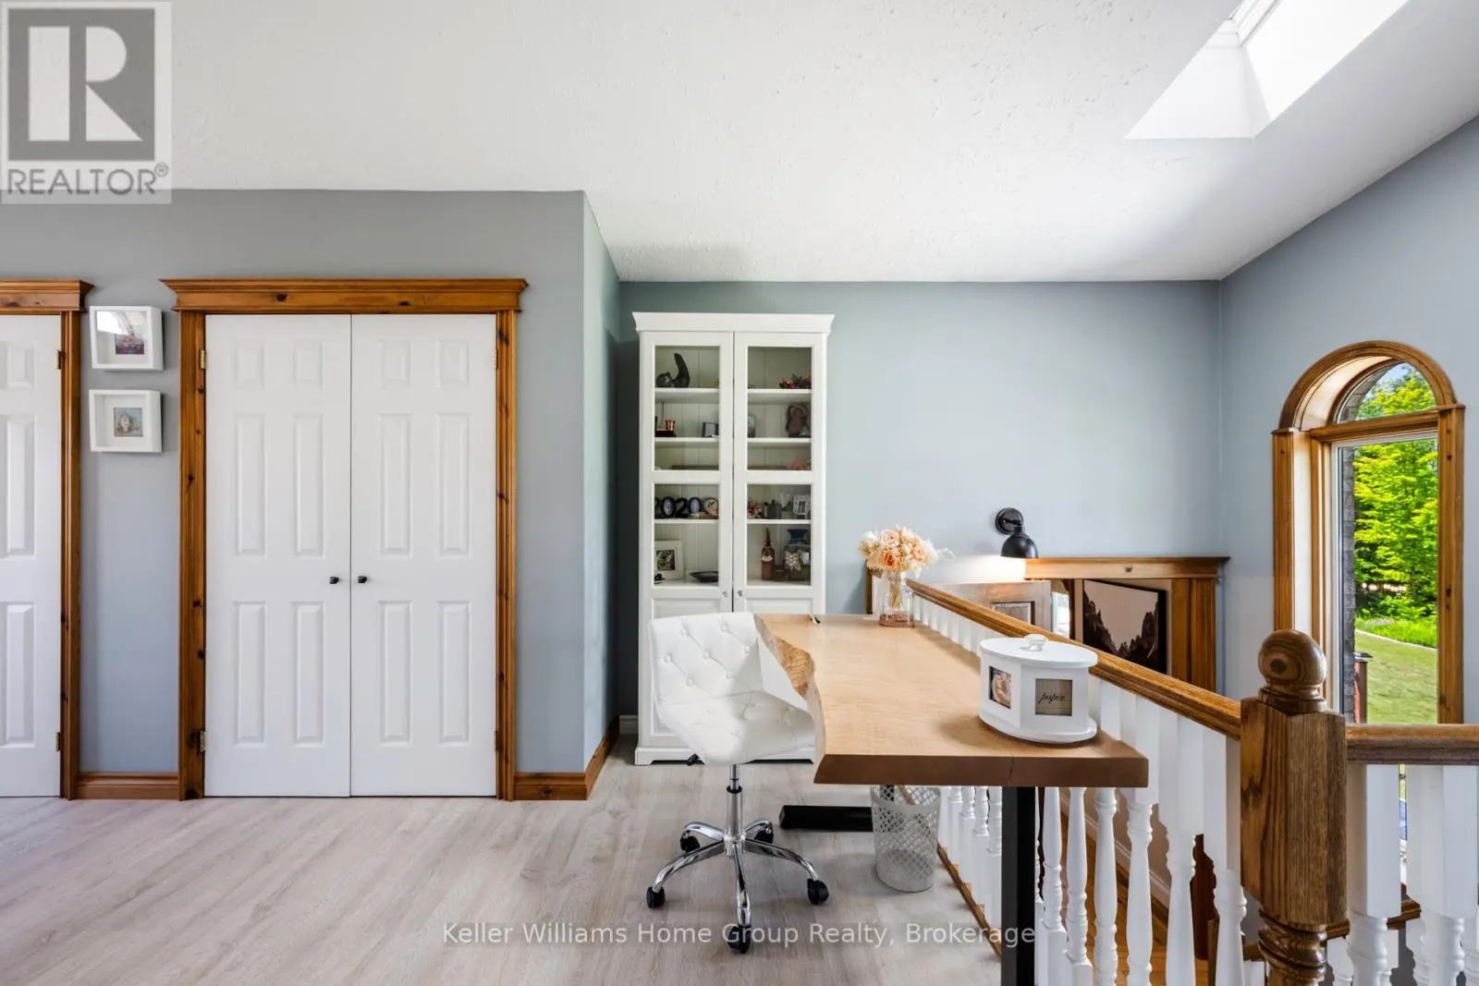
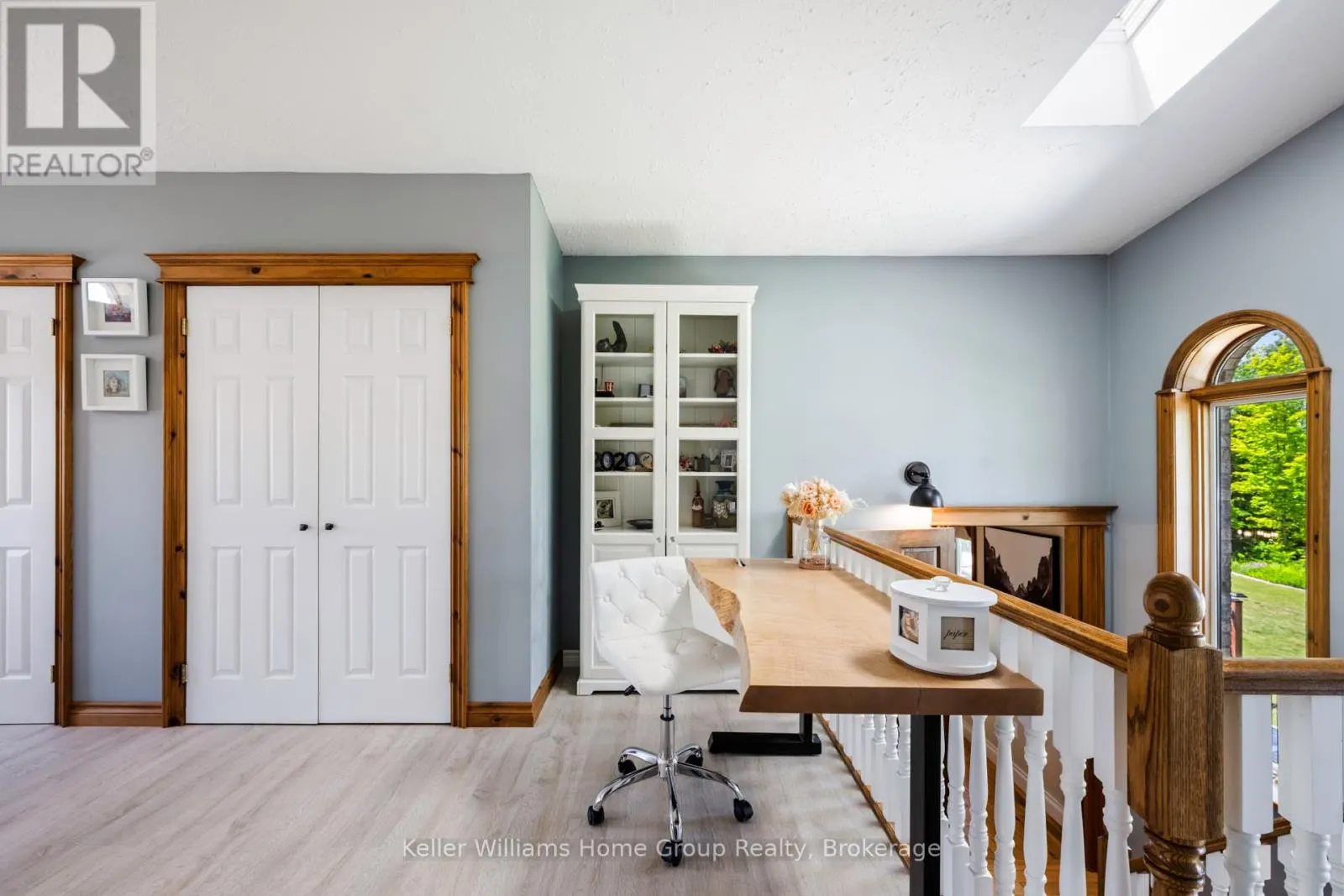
- wastebasket (905, 832)
